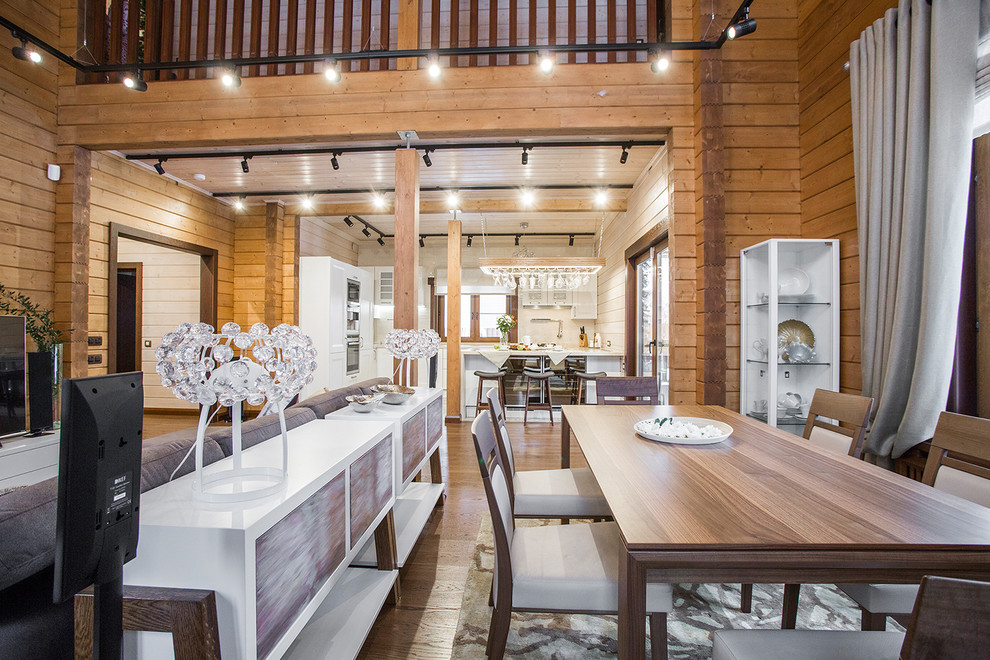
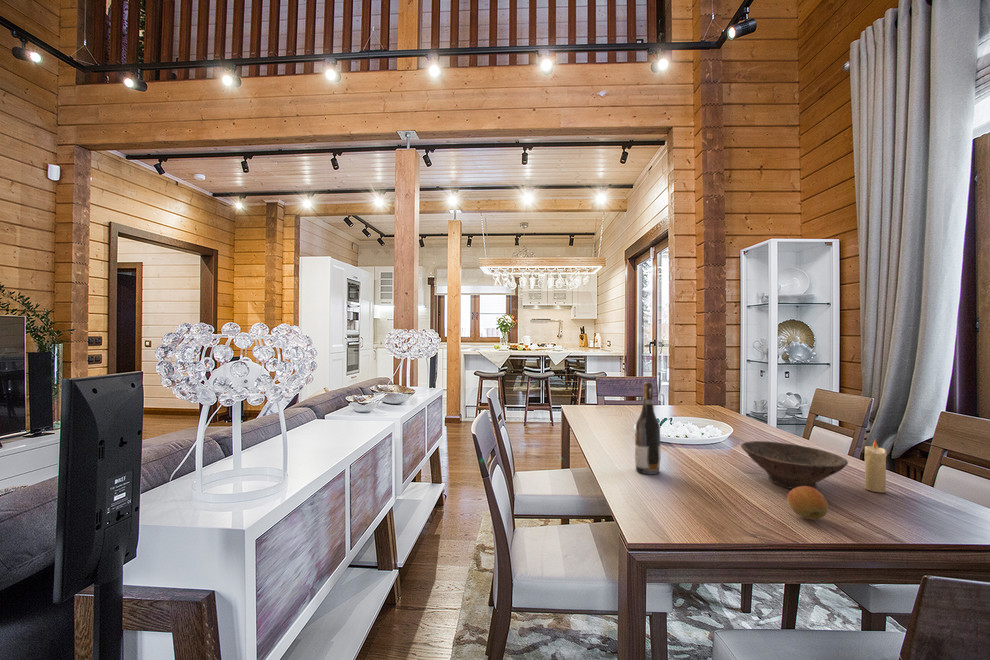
+ bowl (791, 467)
+ fruit (807, 502)
+ candle (875, 464)
+ wine bottle (647, 426)
